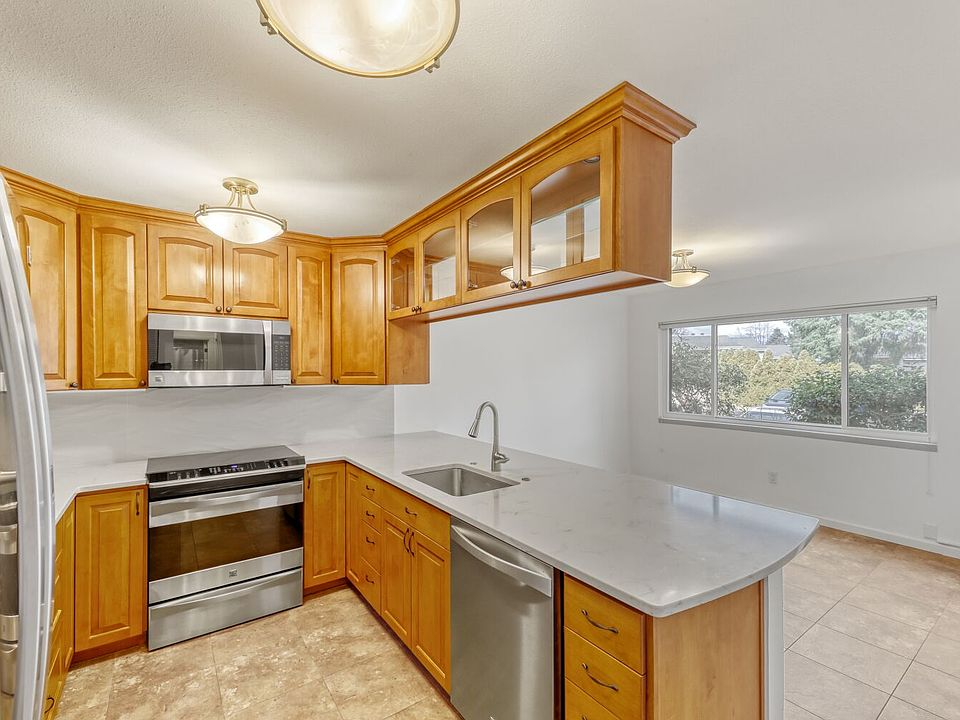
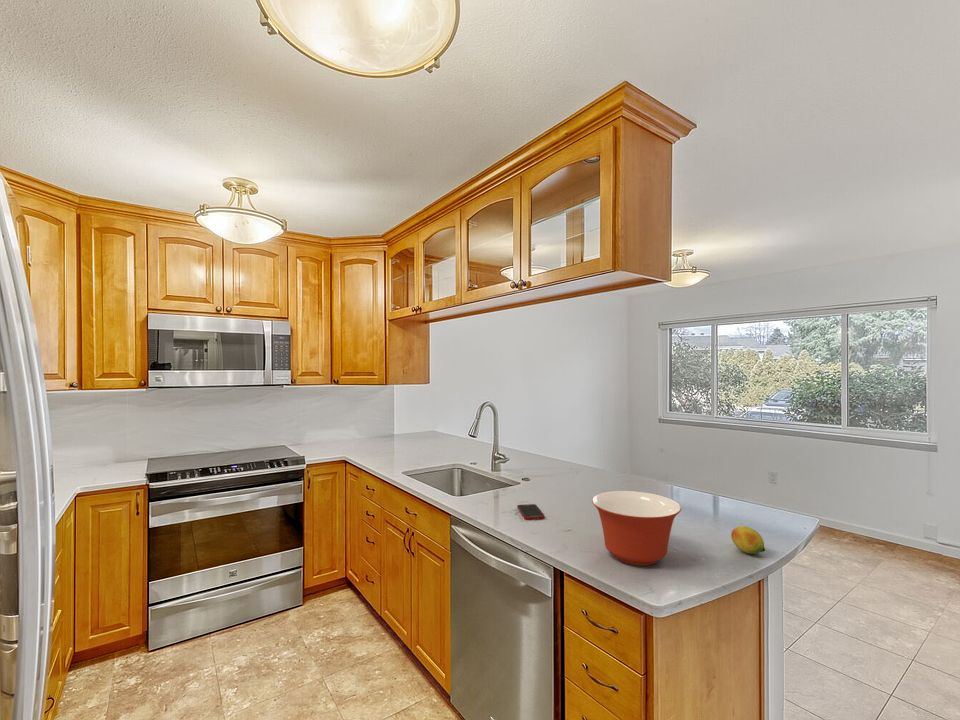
+ mixing bowl (635, 529)
+ cell phone (530, 511)
+ fruit (747, 539)
